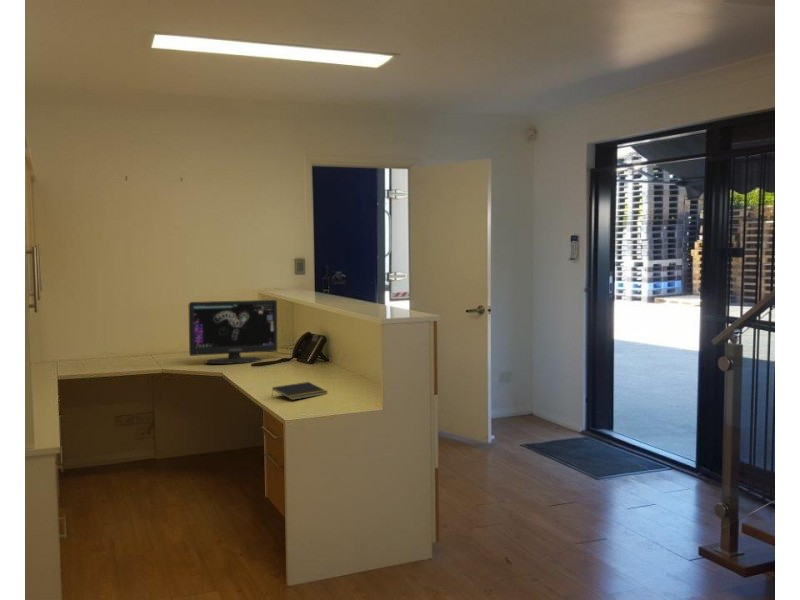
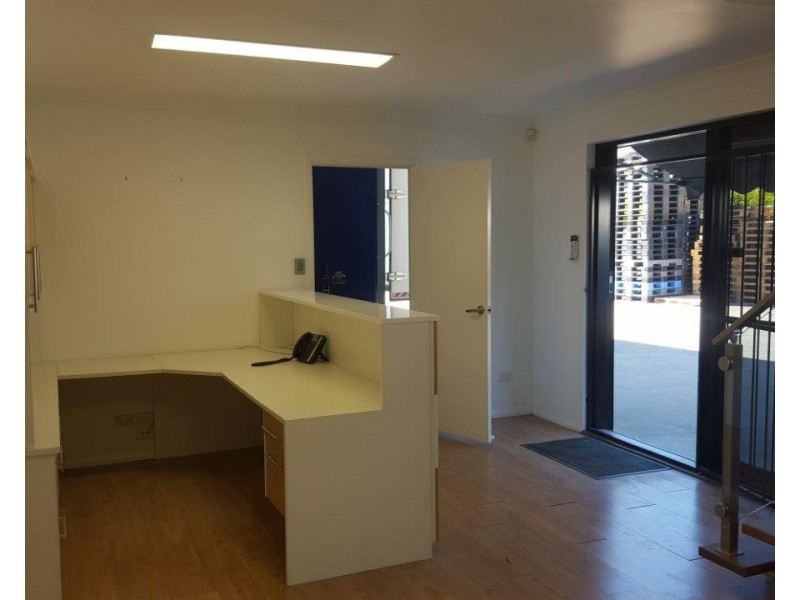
- notepad (300, 390)
- computer monitor (234, 331)
